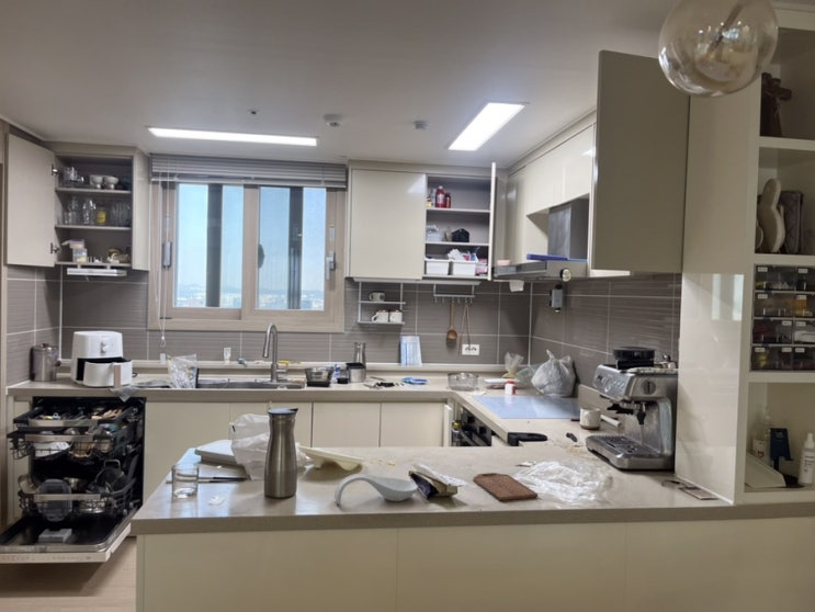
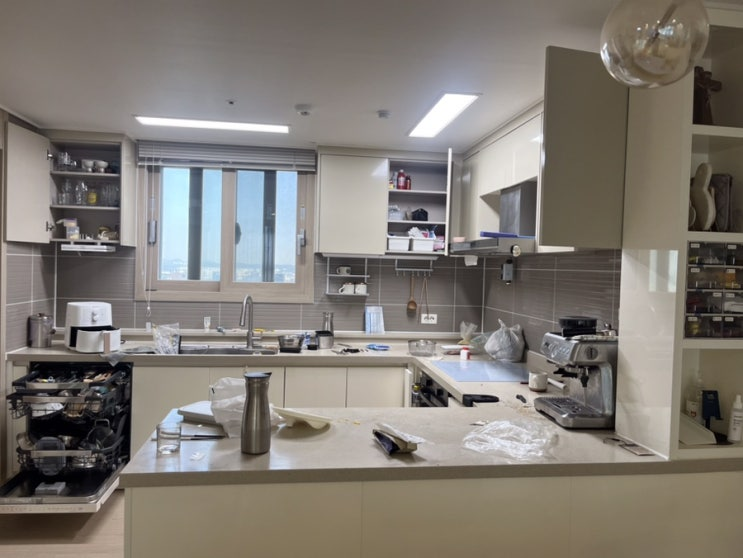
- cutting board (501, 485)
- spoon rest (376, 486)
